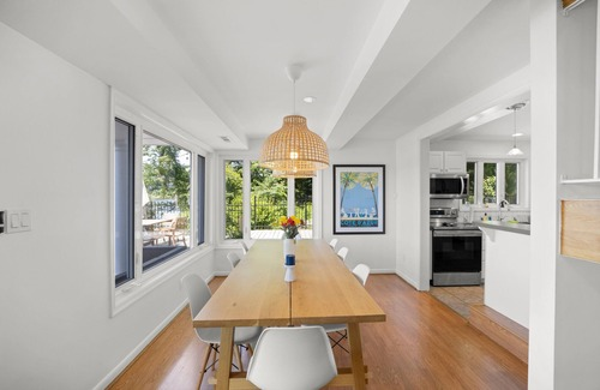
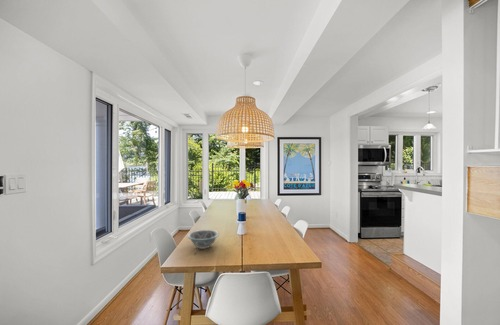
+ bowl (203, 240)
